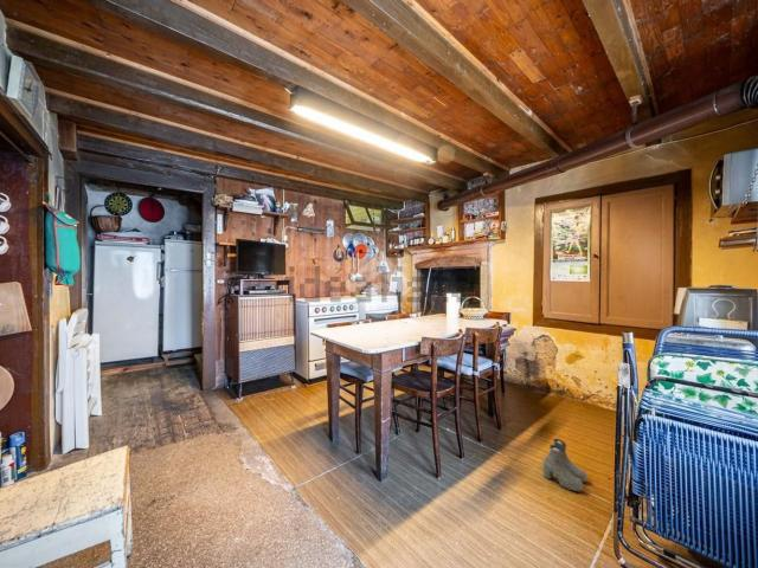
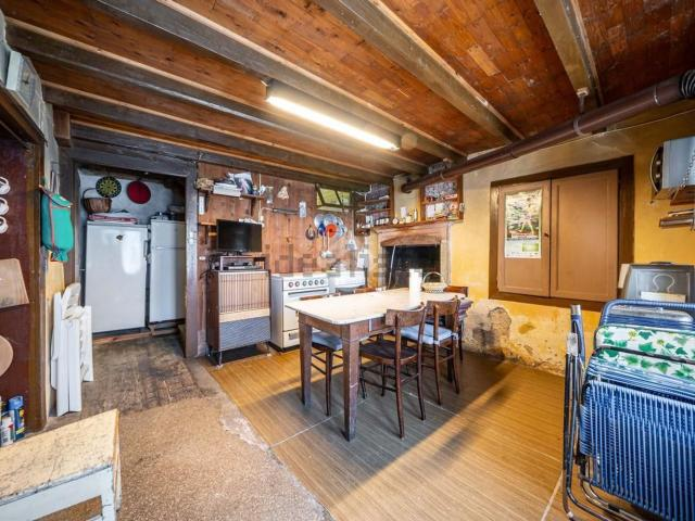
- boots (564, 462)
